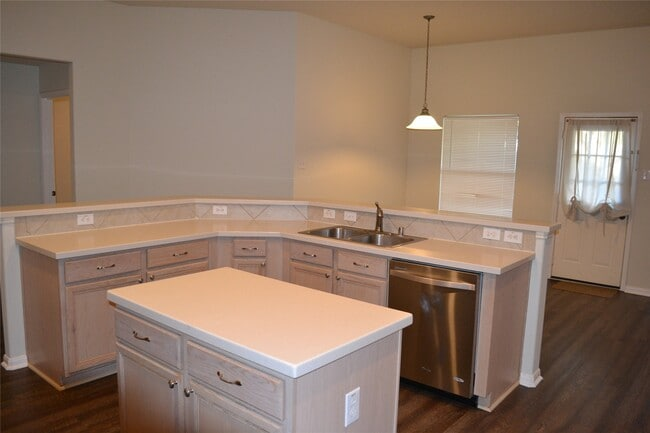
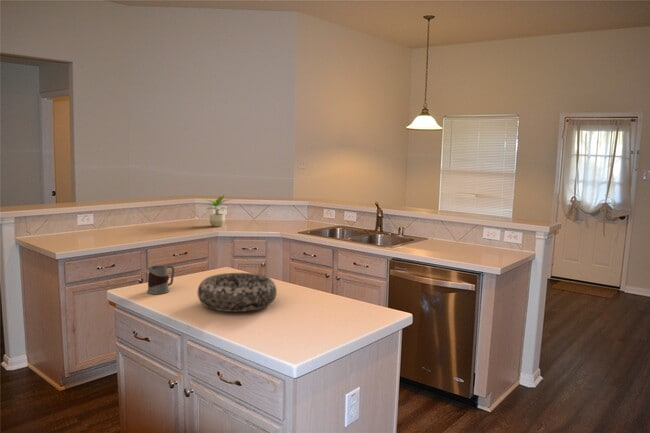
+ potted plant (217, 210)
+ decorative bowl (237, 291)
+ mug (161, 278)
